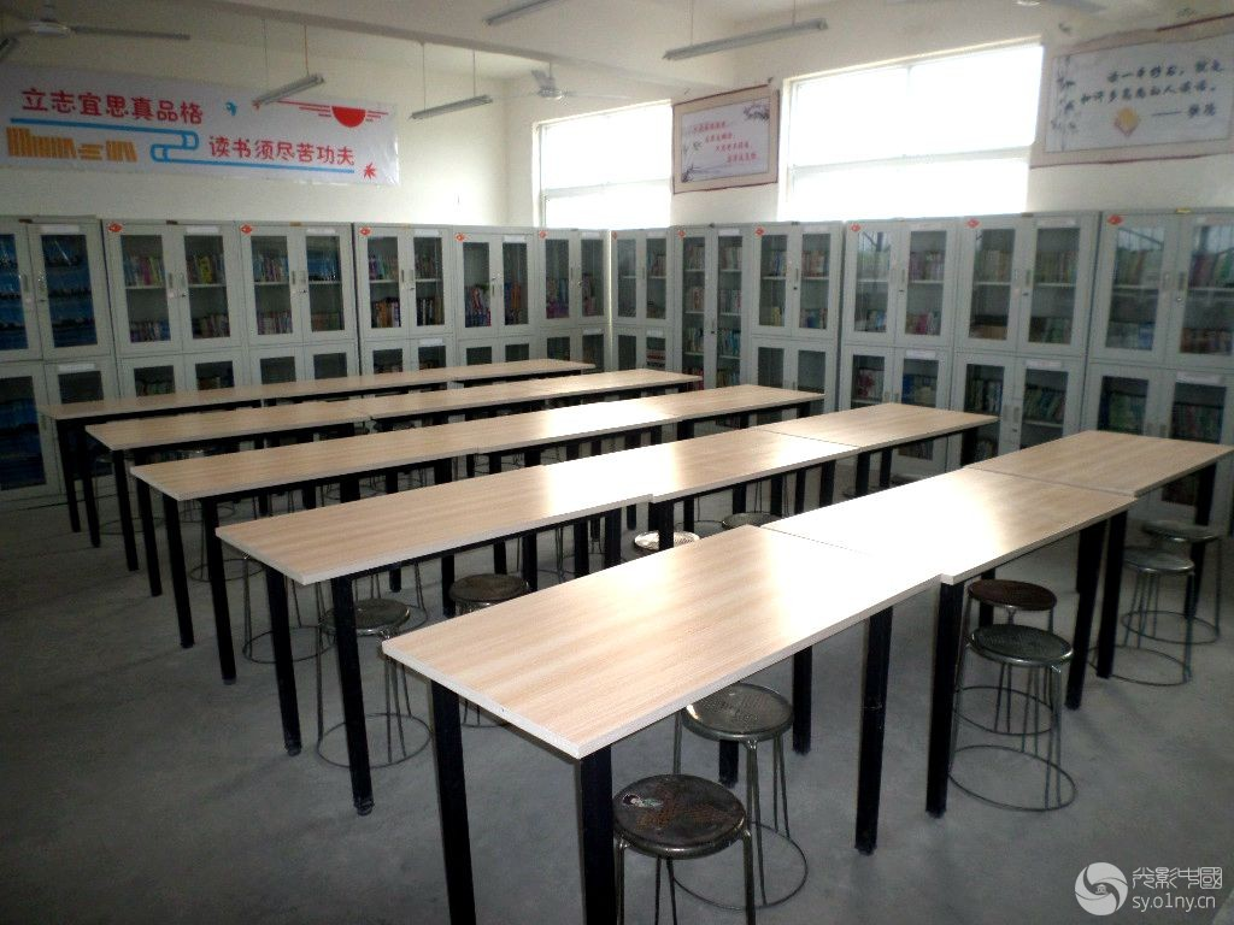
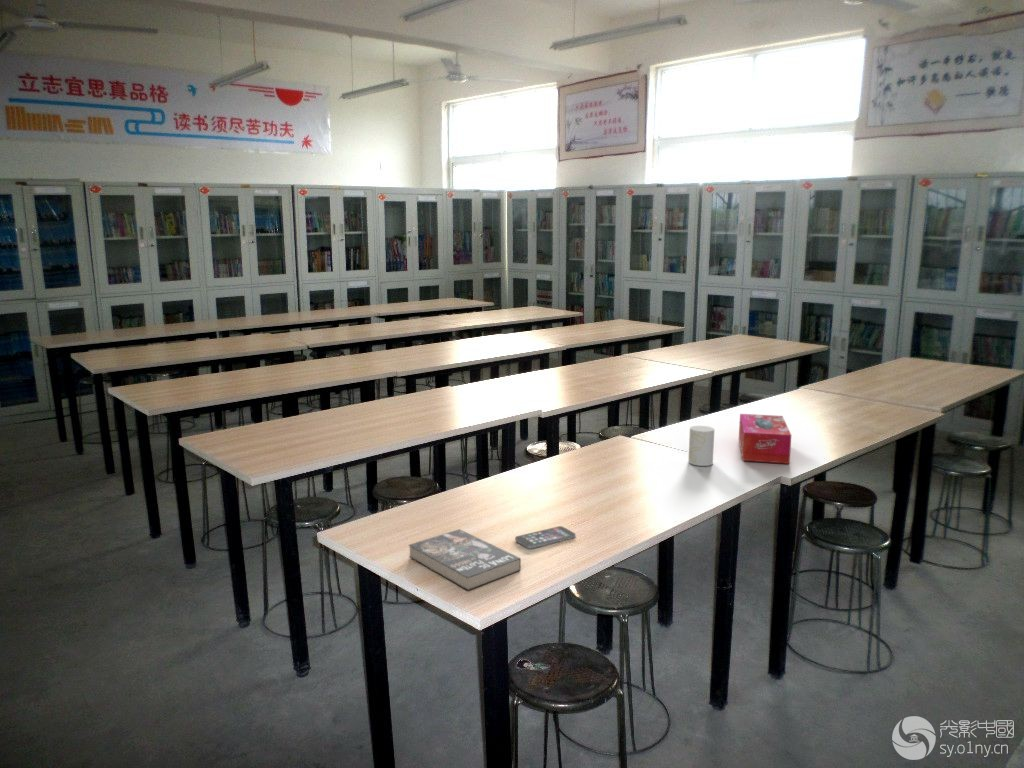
+ book (463, 557)
+ cup (701, 445)
+ smartphone (545, 537)
+ tissue box (763, 437)
